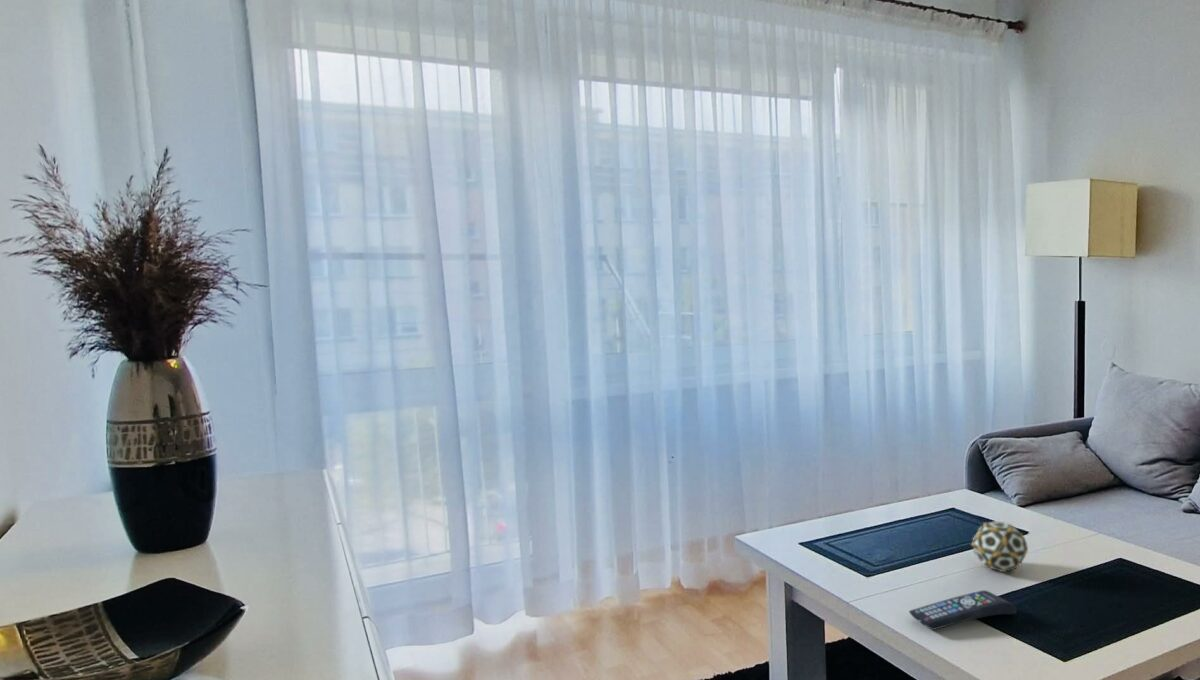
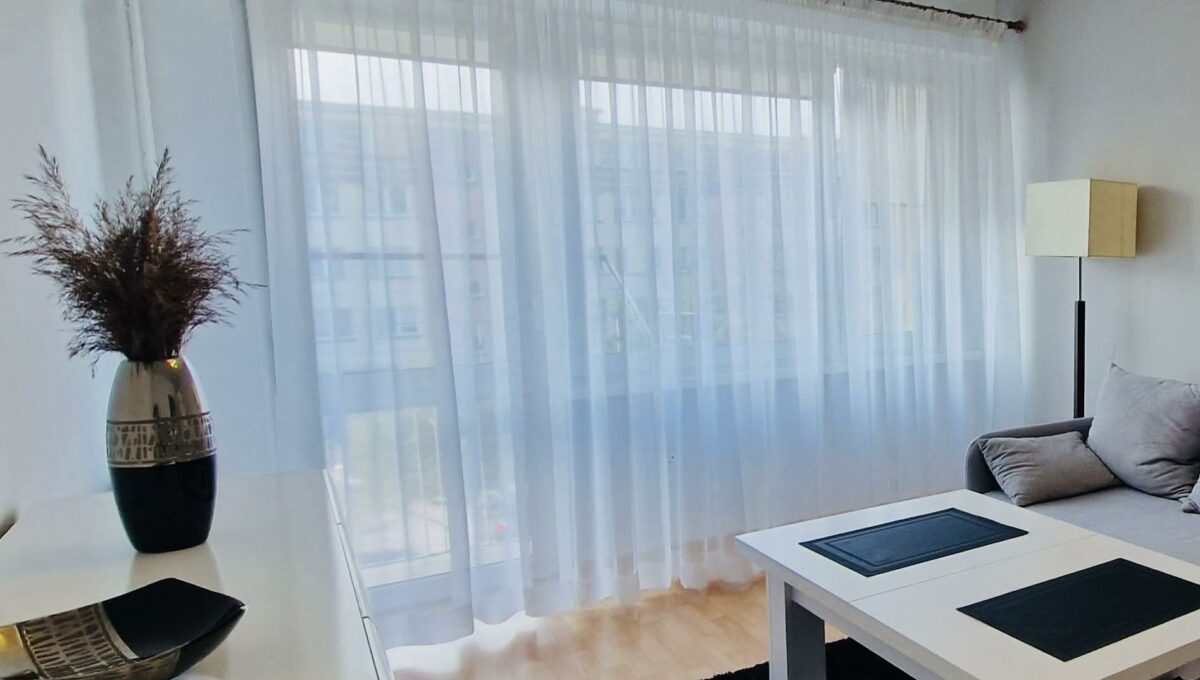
- remote control (963, 609)
- decorative ball (999, 546)
